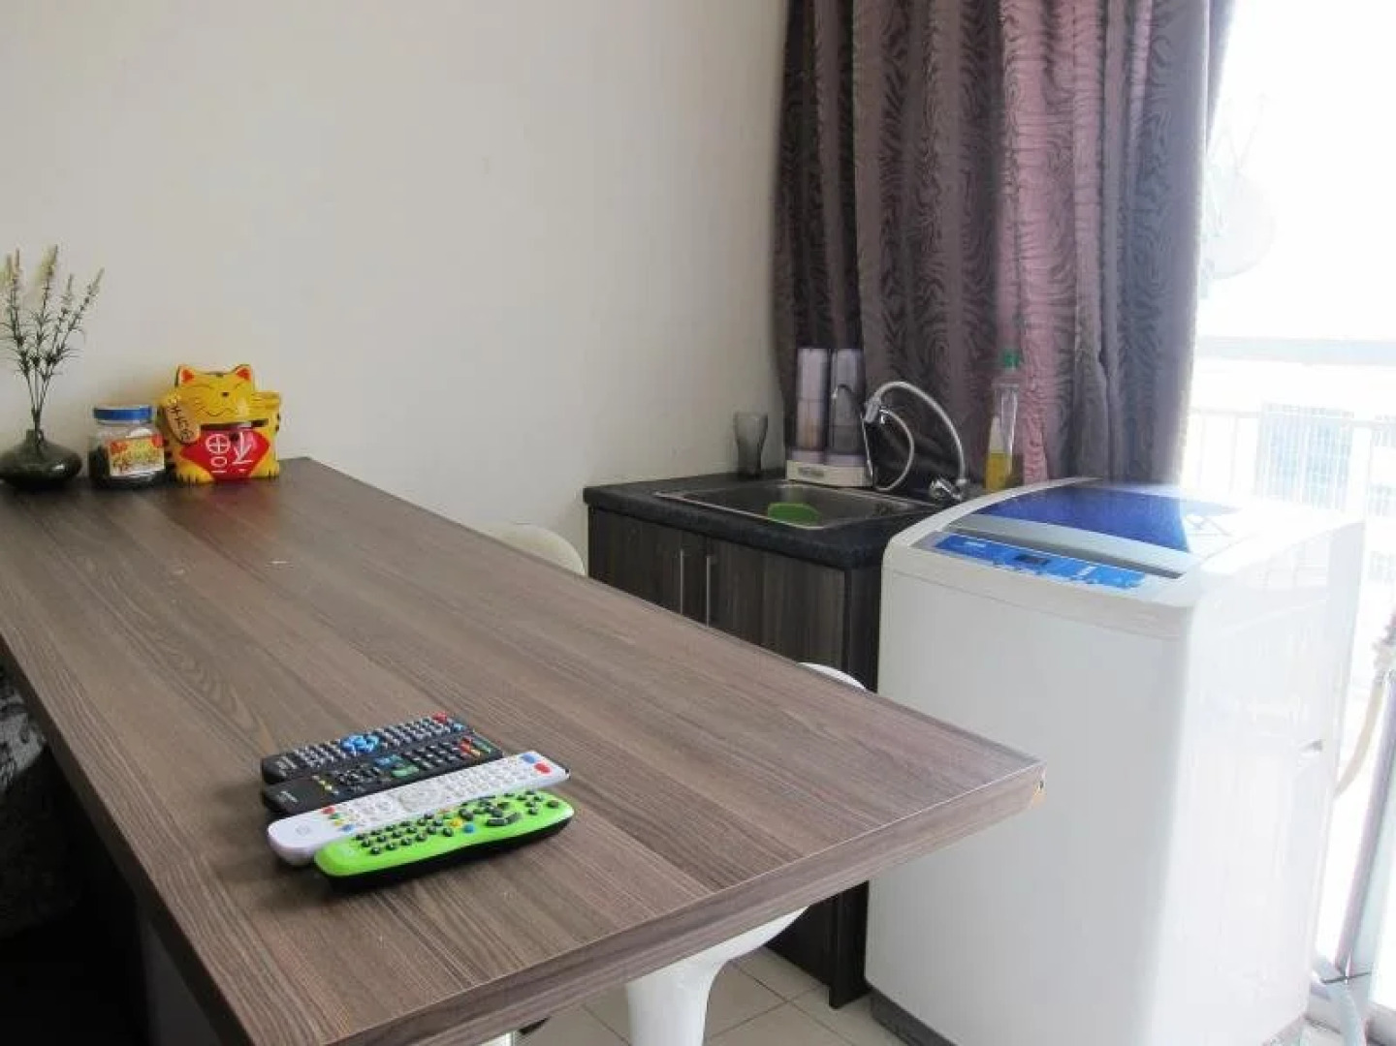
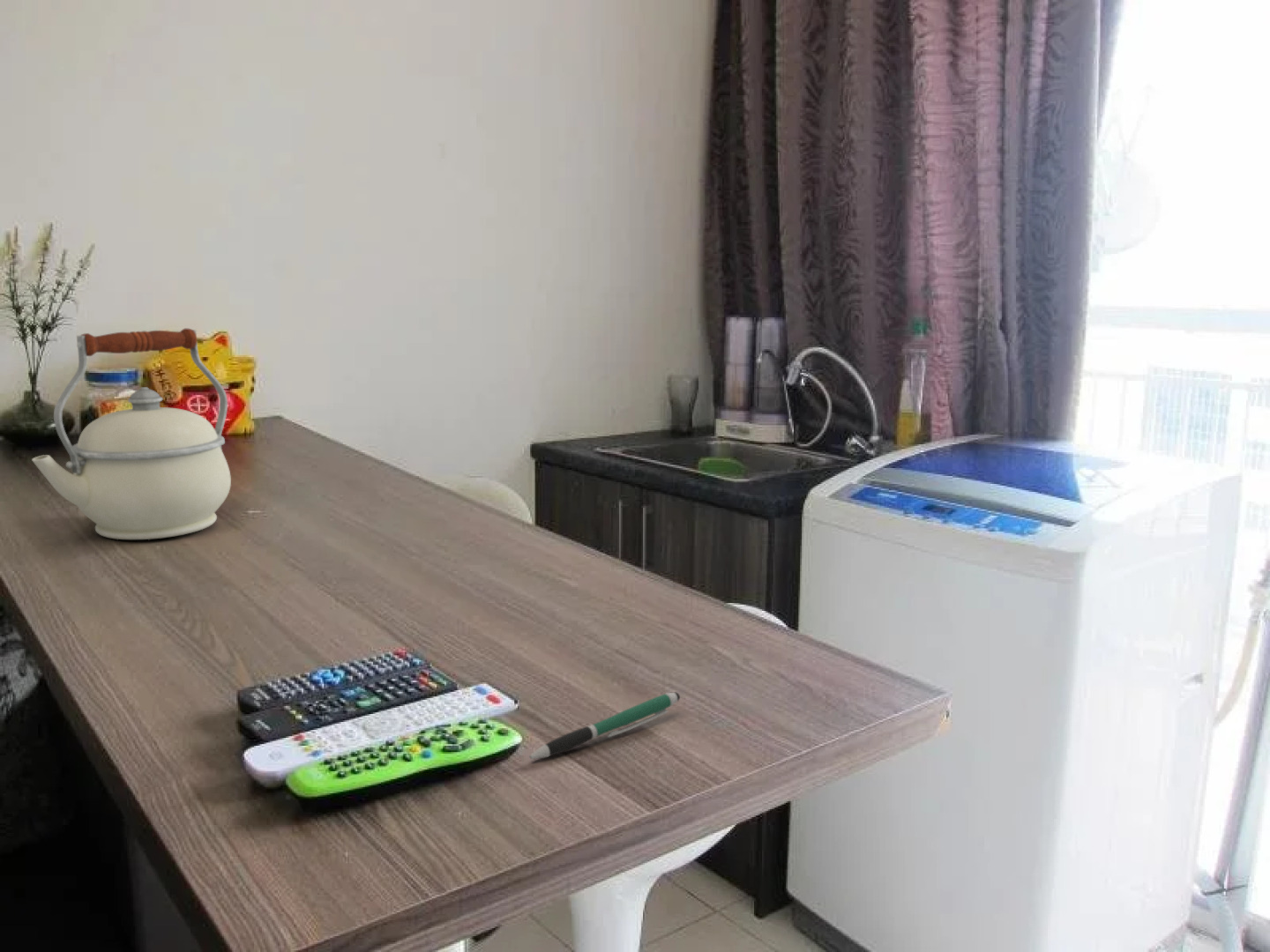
+ pen (609, 724)
+ kettle (136, 432)
